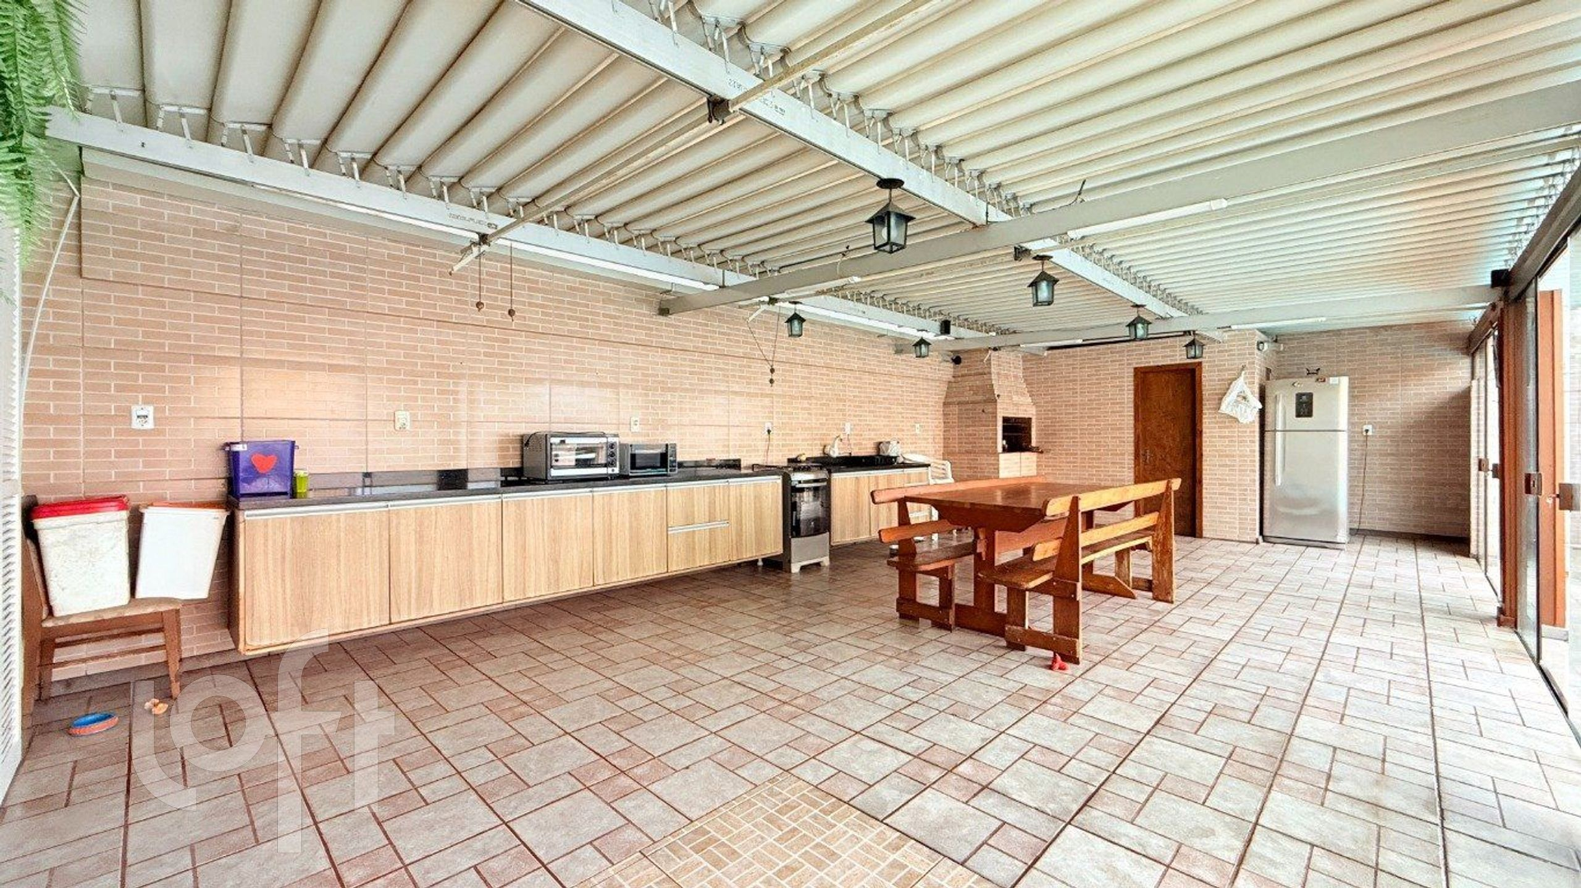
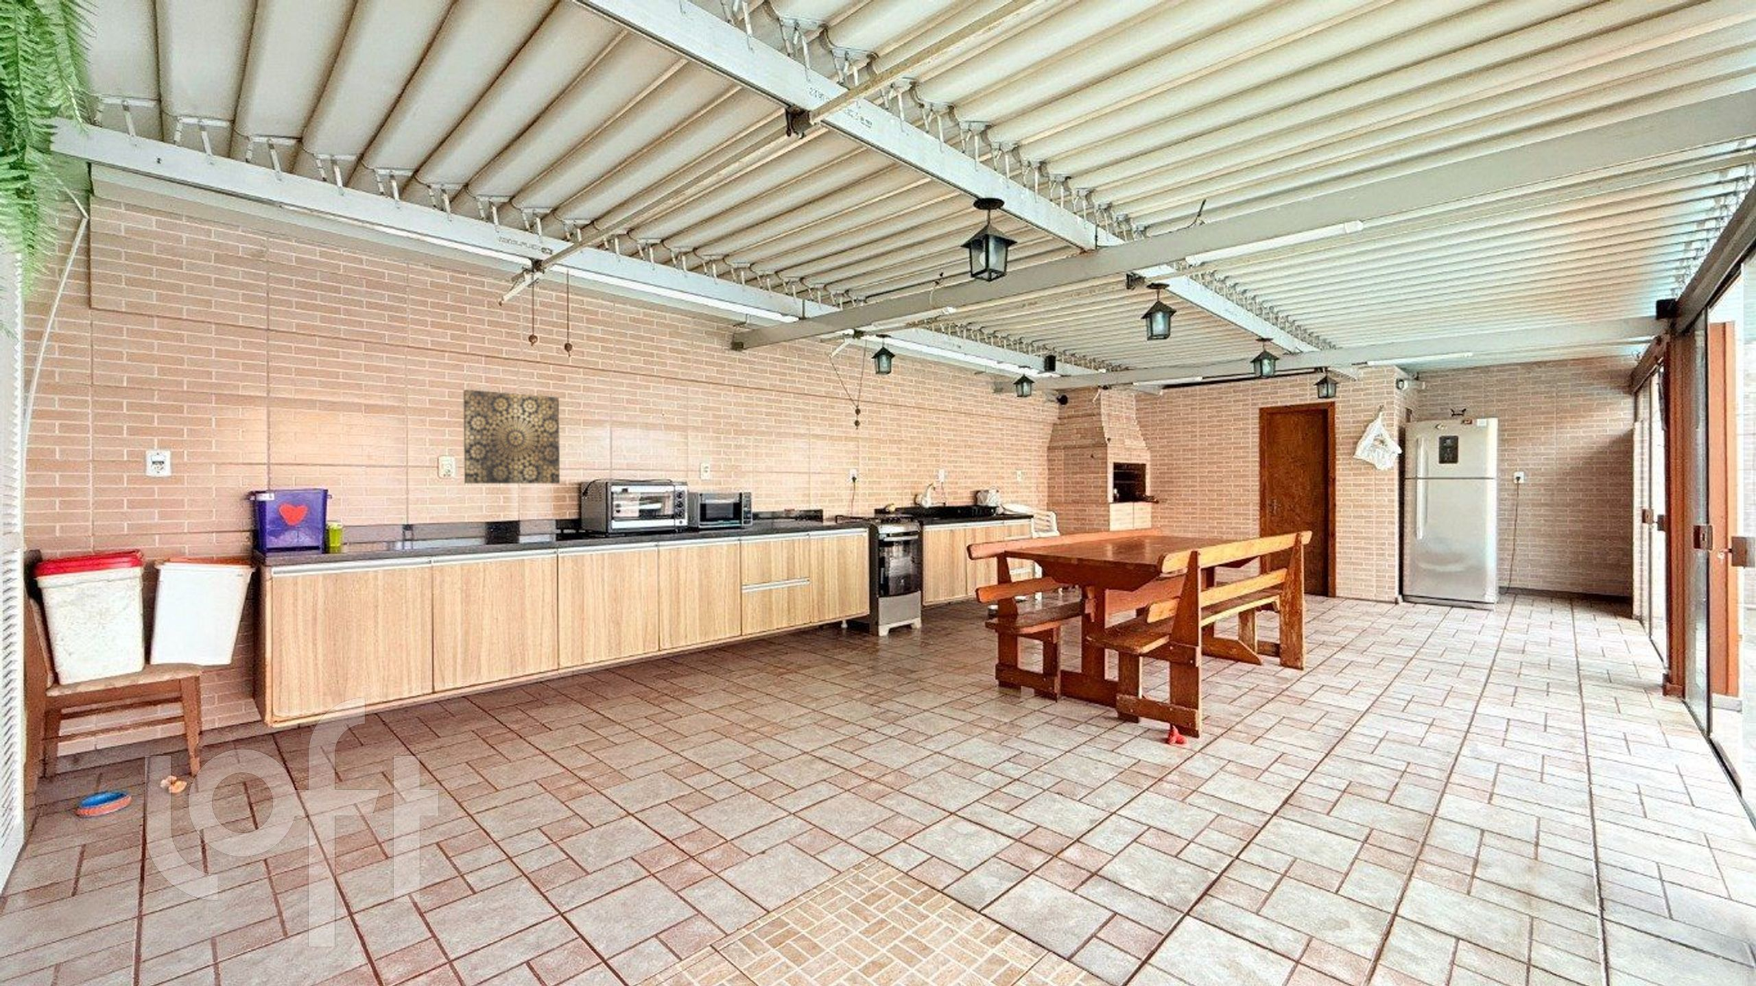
+ wall art (513, 439)
